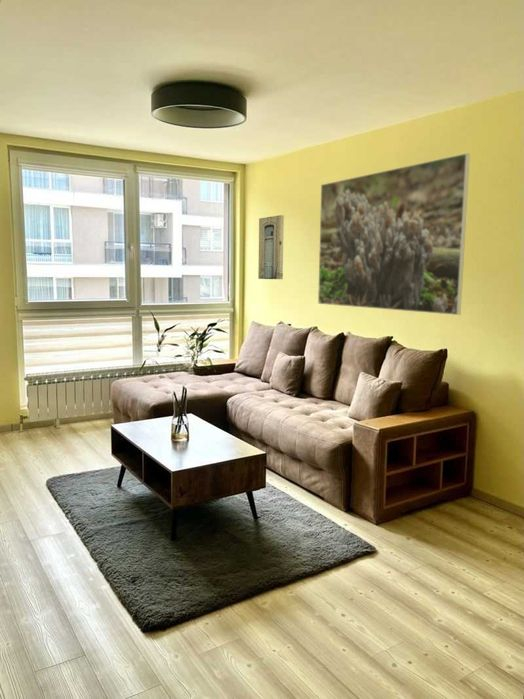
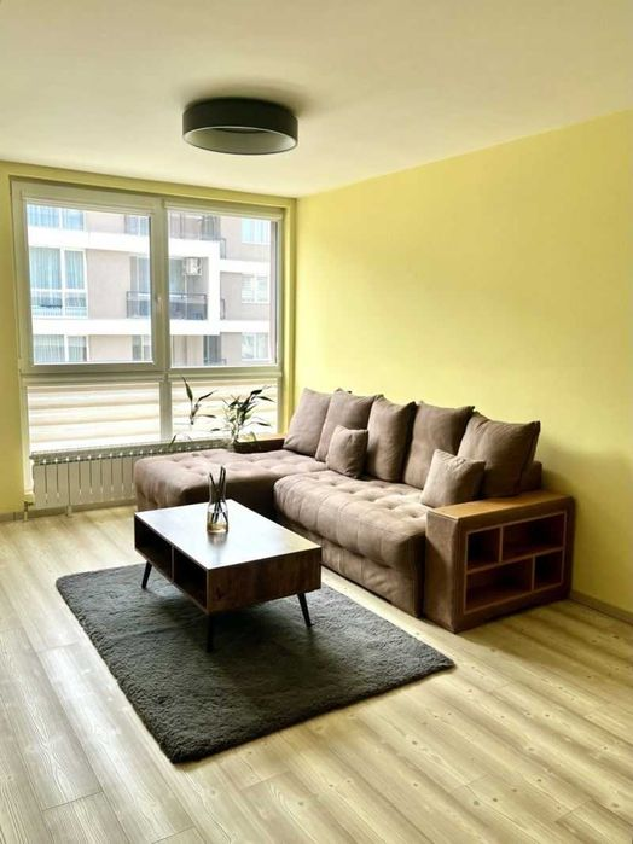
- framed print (381, 241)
- wall art (270, 248)
